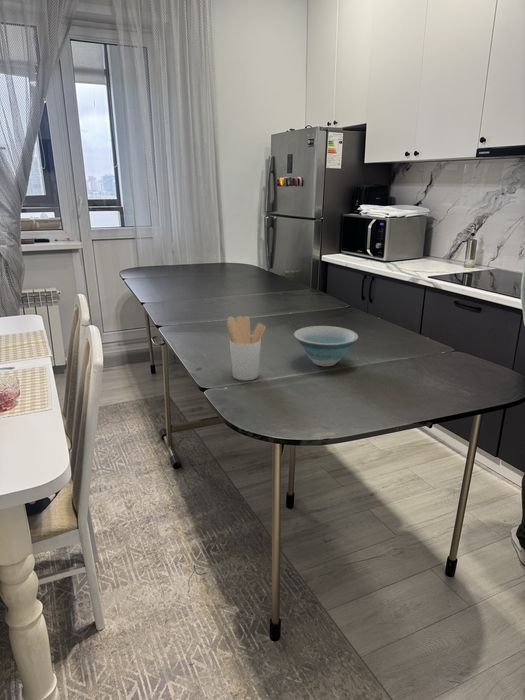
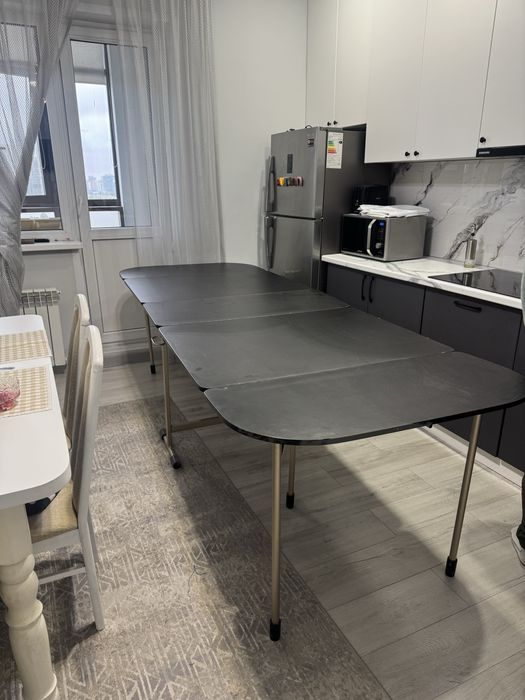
- bowl (325, 348)
- utensil holder (243, 346)
